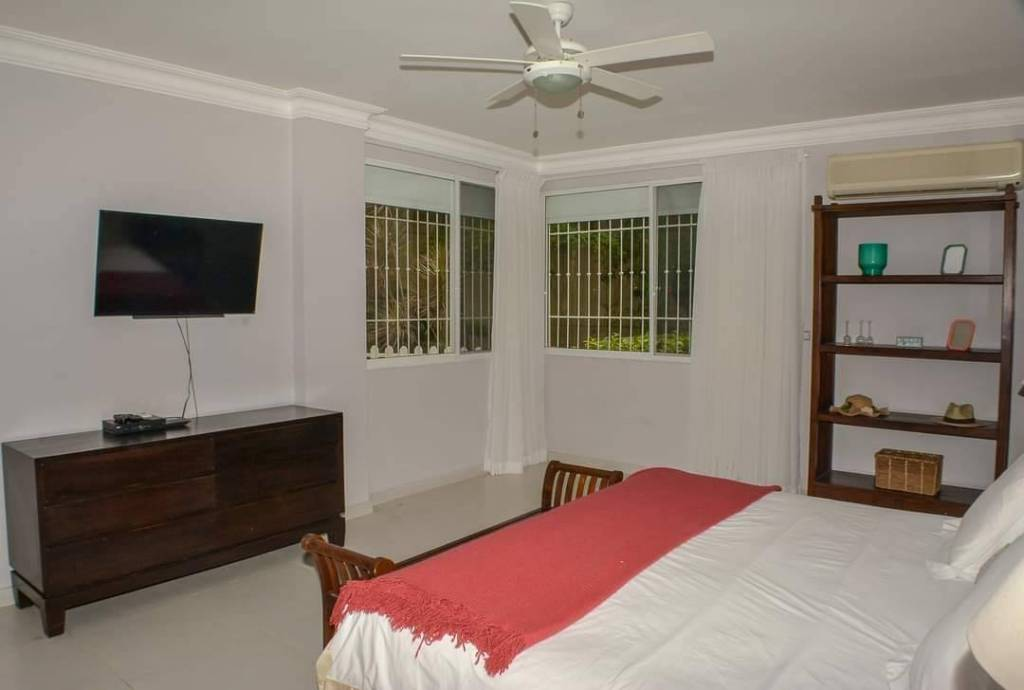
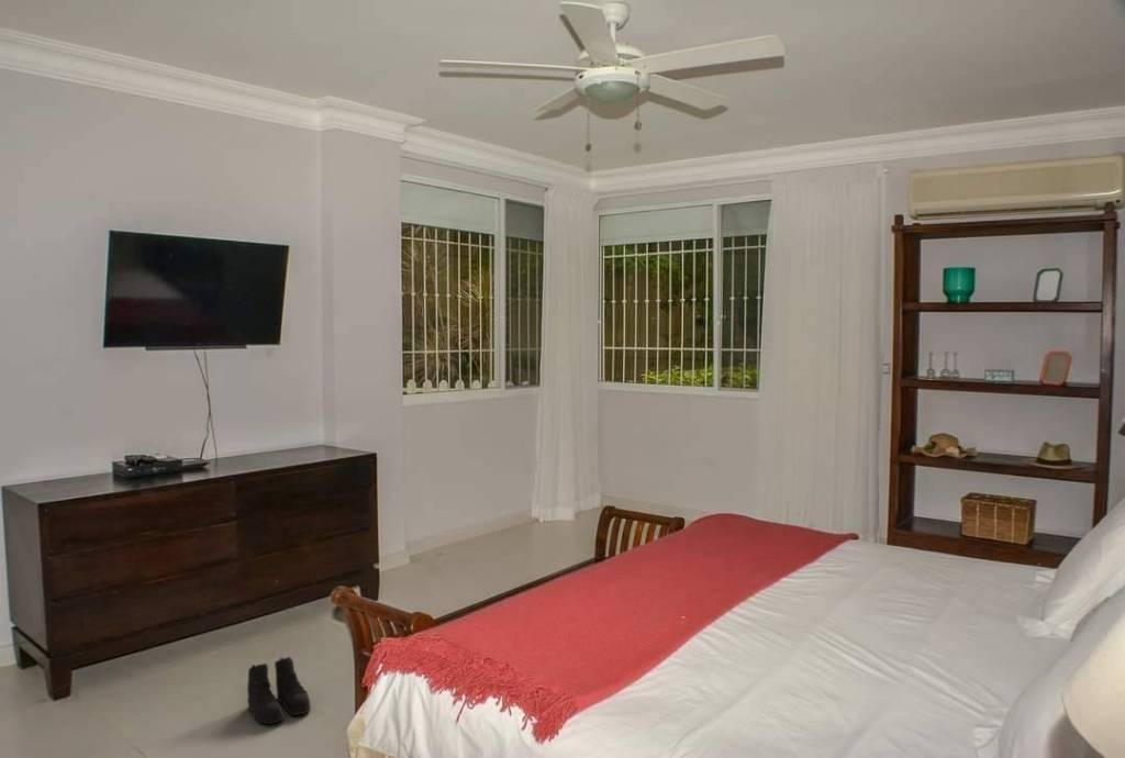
+ boots (278, 685)
